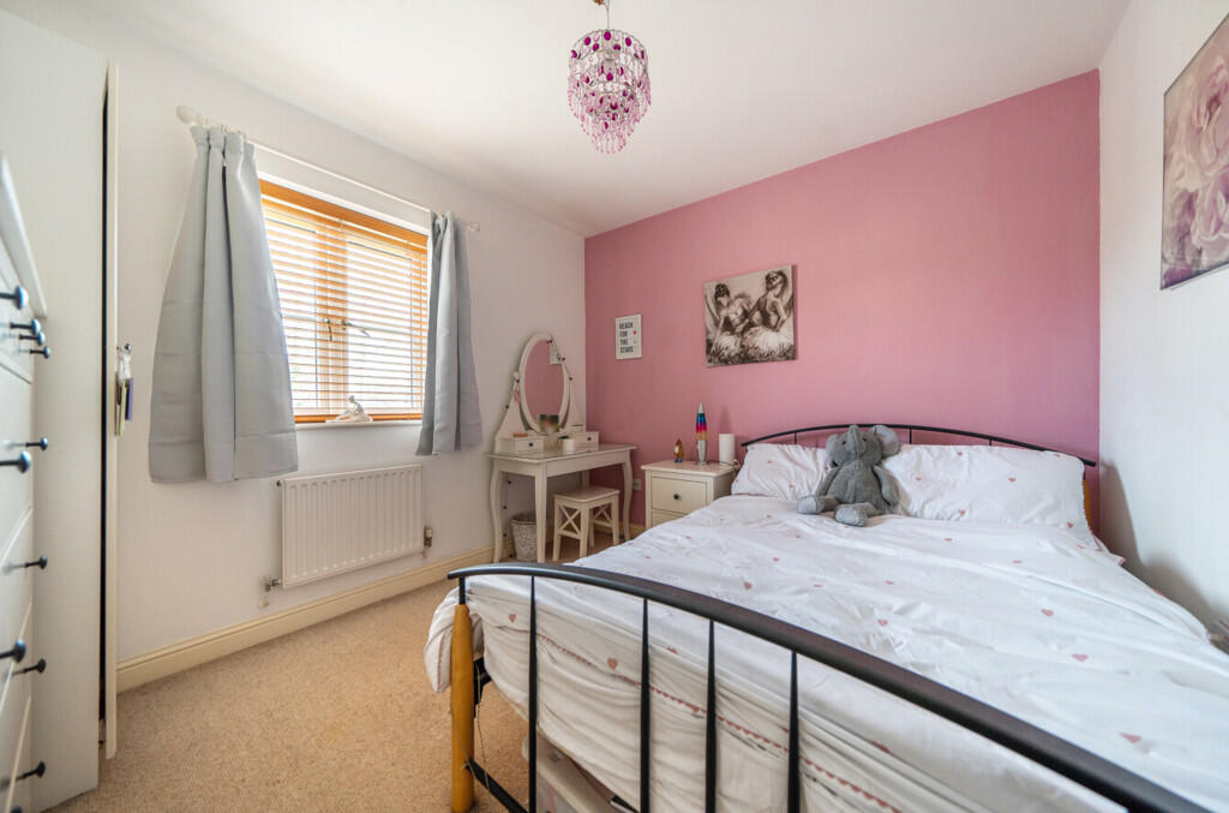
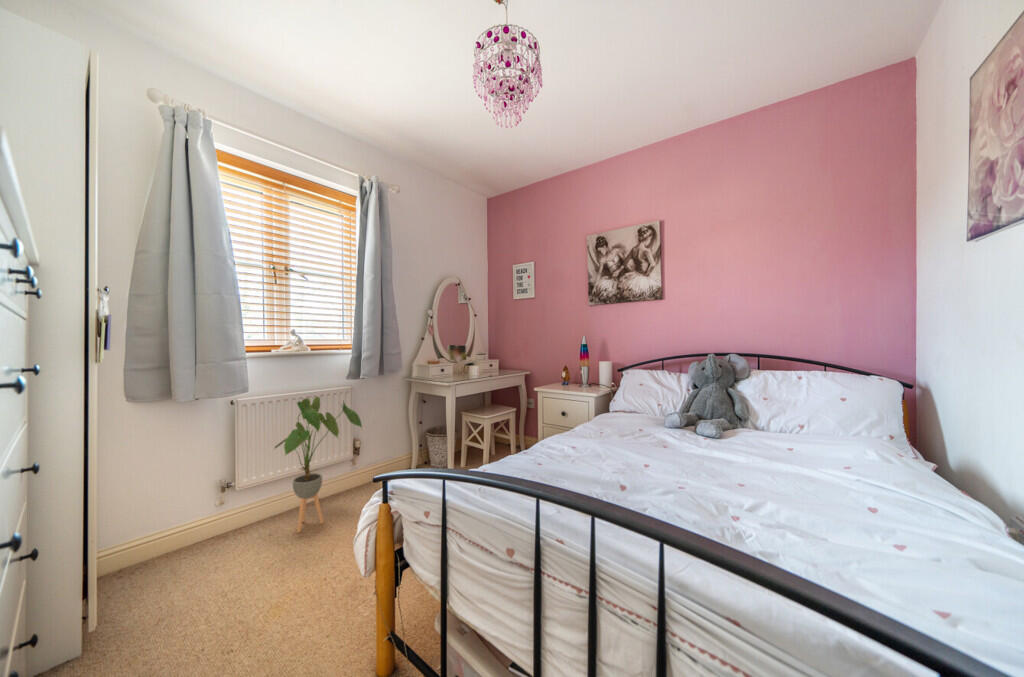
+ house plant (312, 459)
